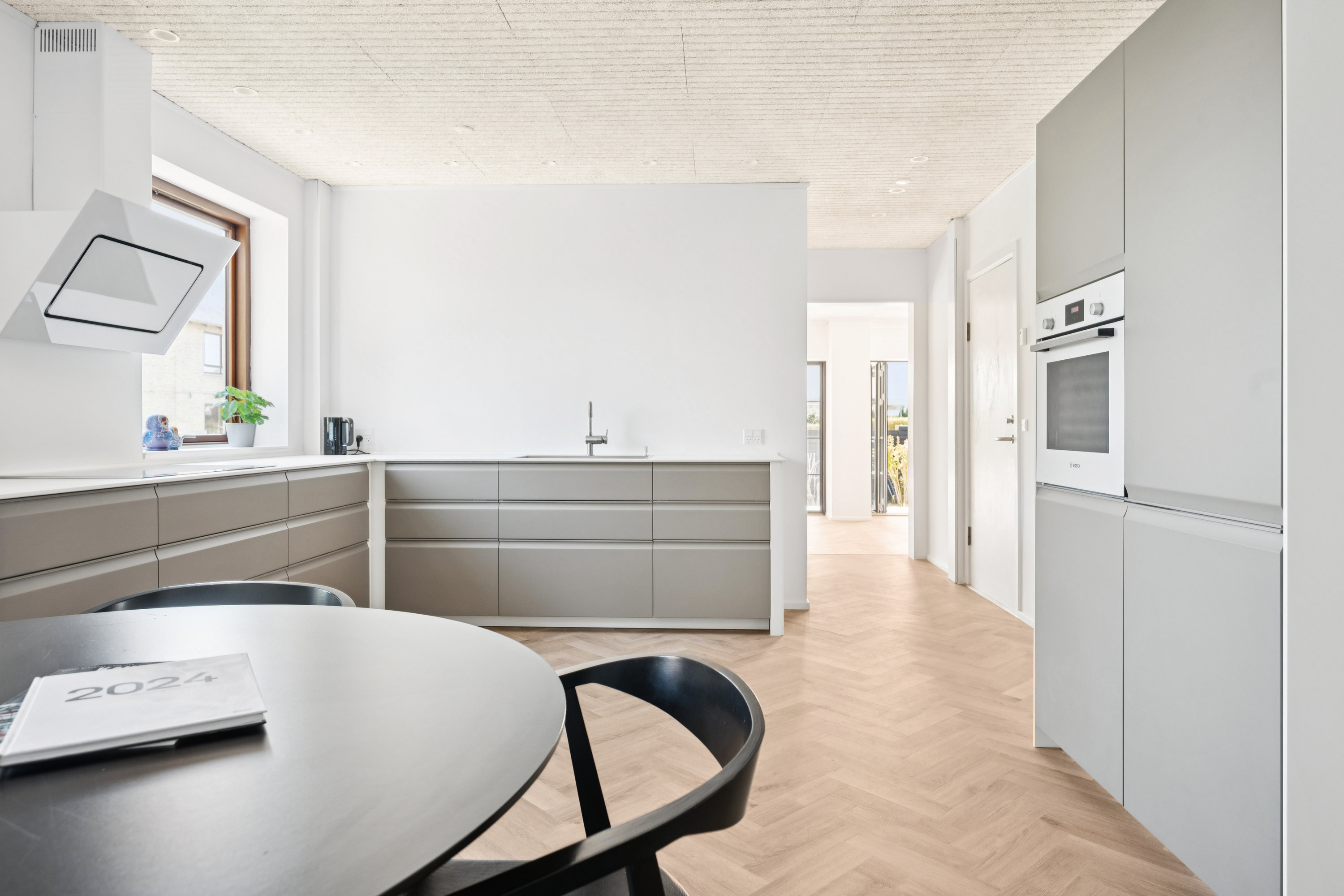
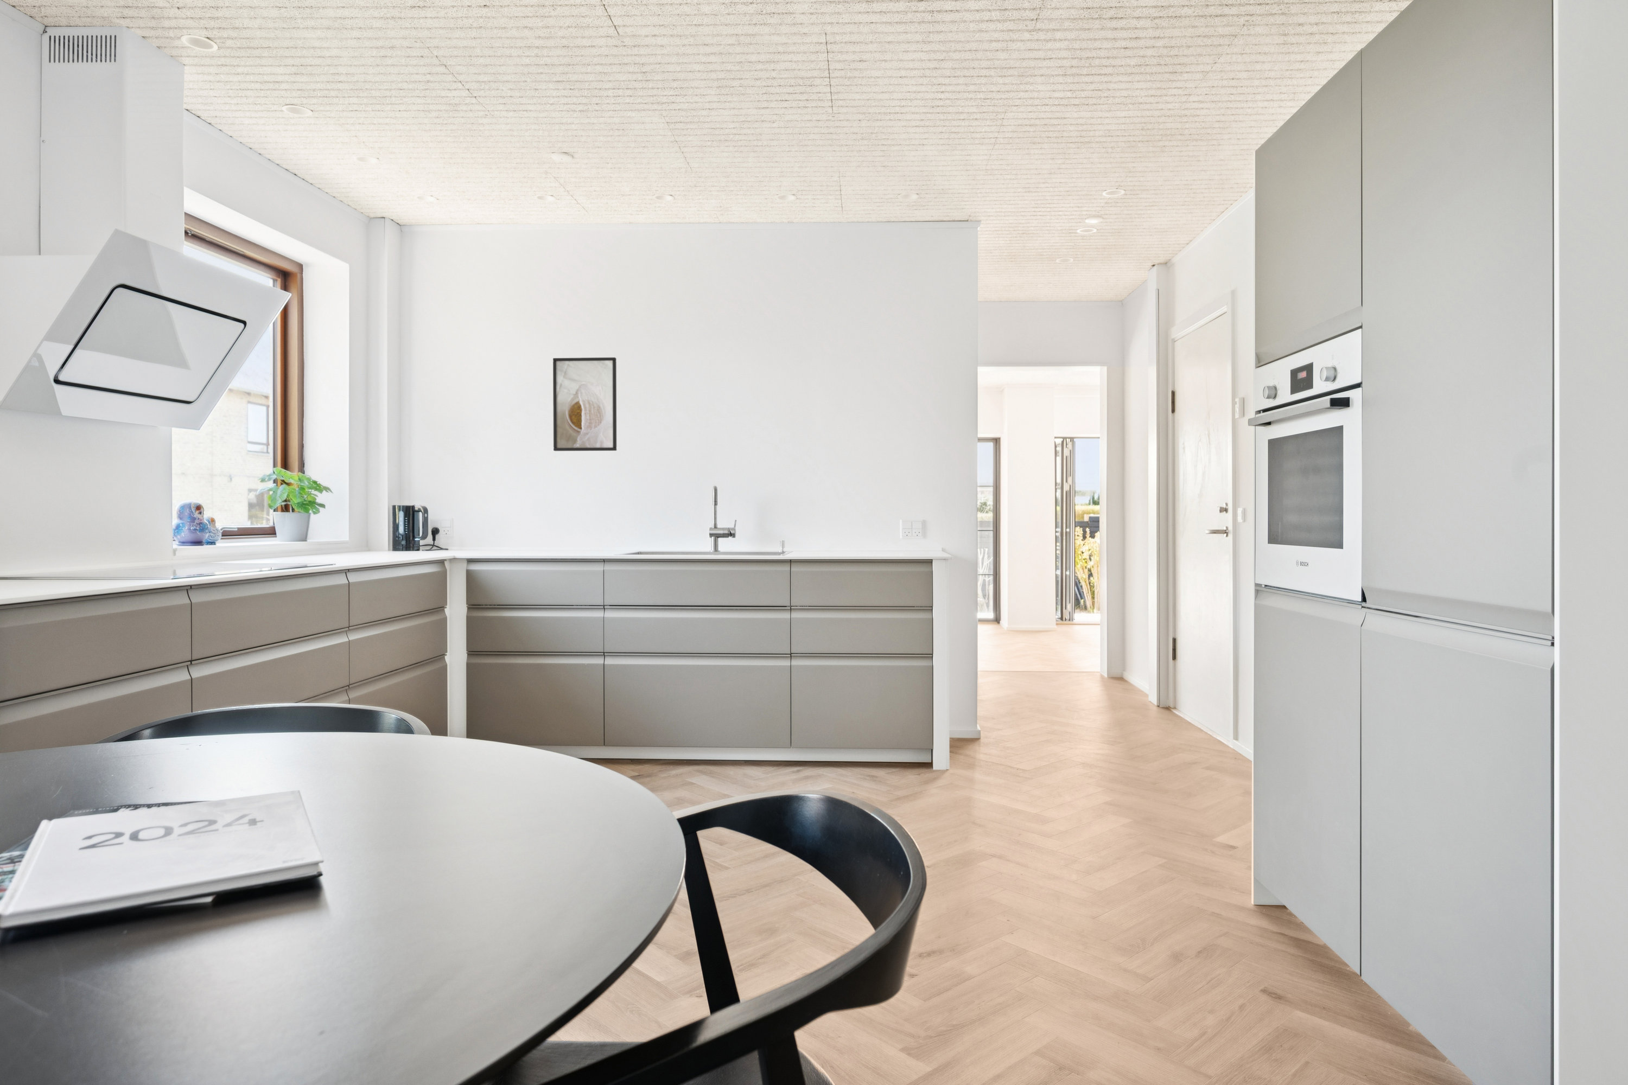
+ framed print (584, 404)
